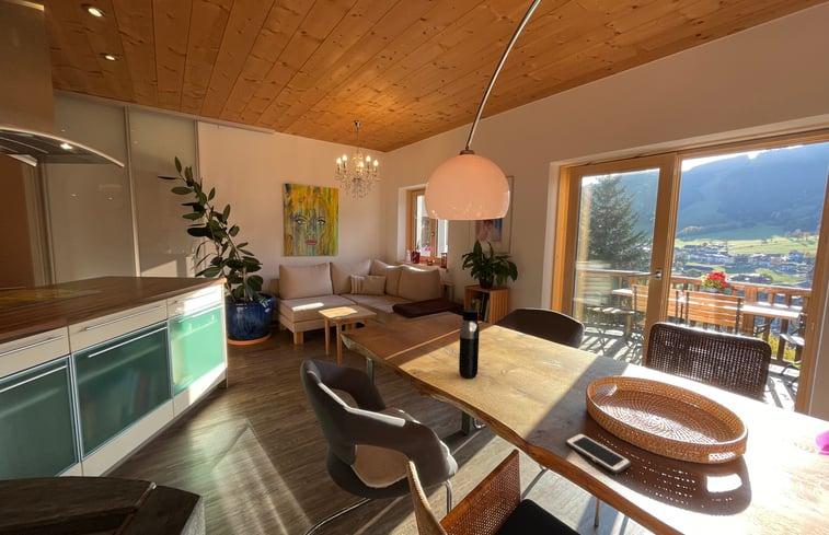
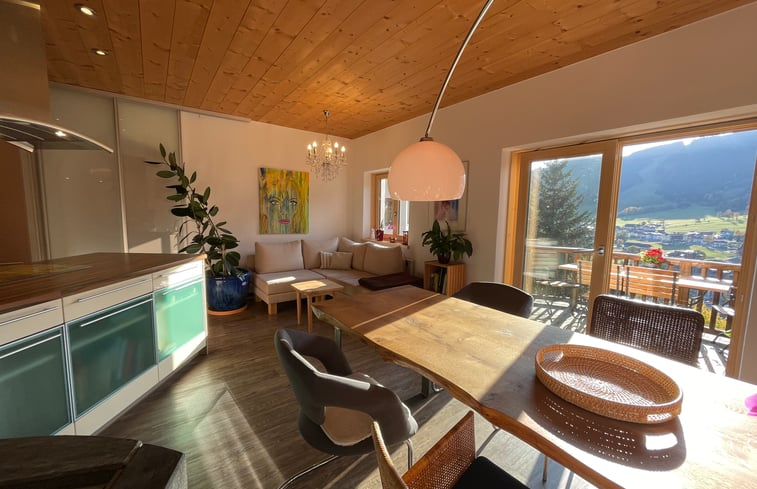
- water bottle (469, 342)
- cell phone (596, 452)
